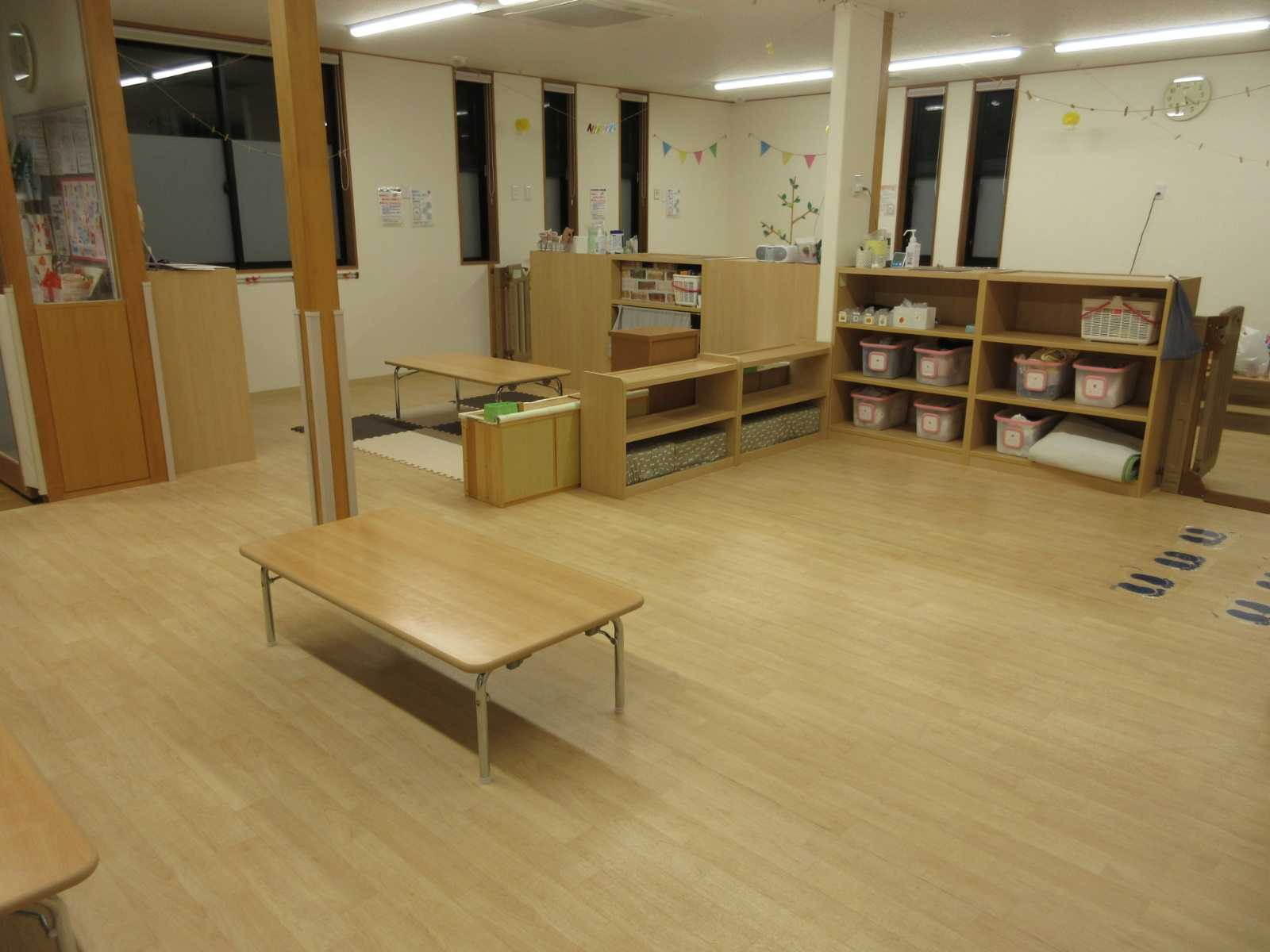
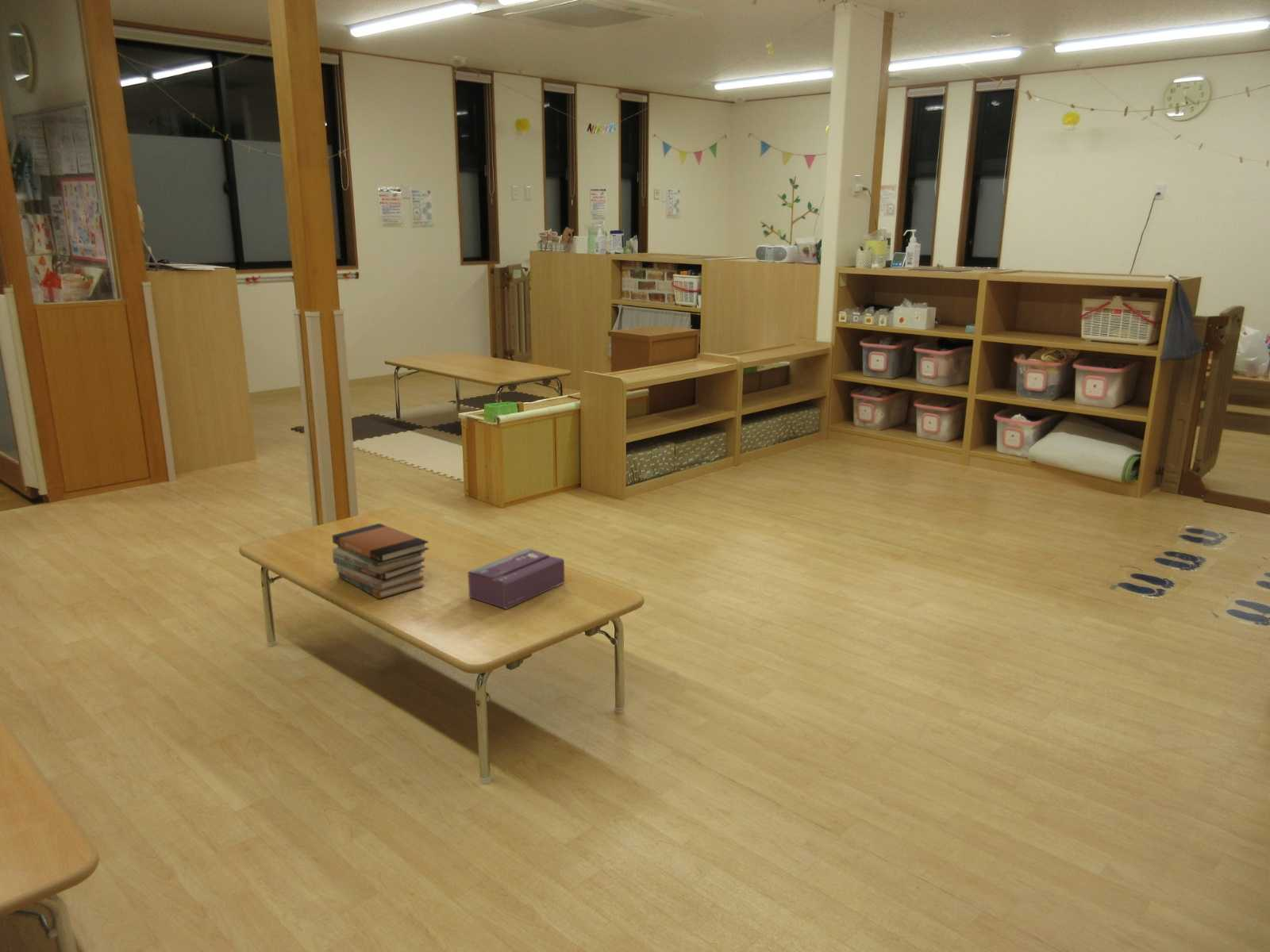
+ book stack (379, 559)
+ tissue box (517, 577)
